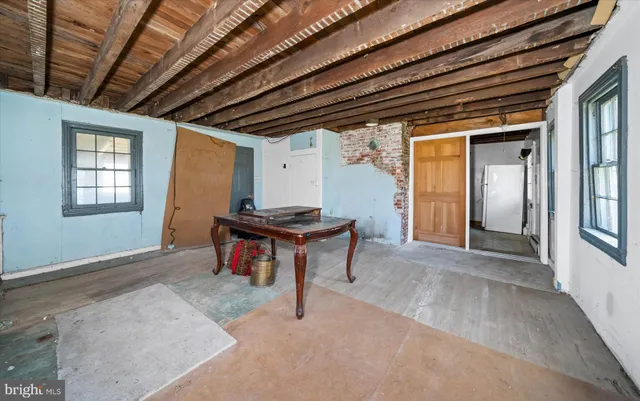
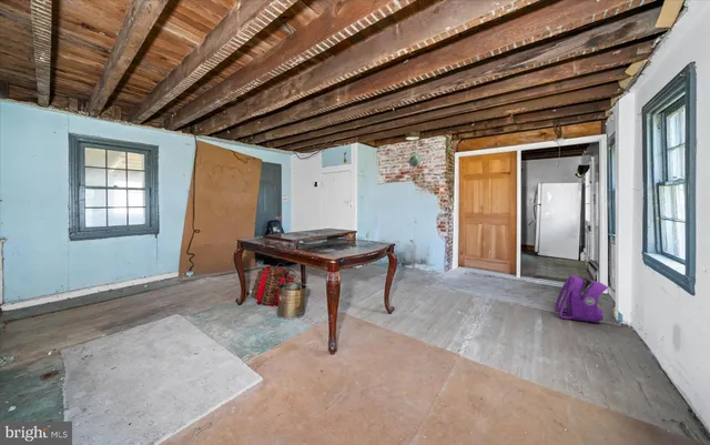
+ backpack (580, 297)
